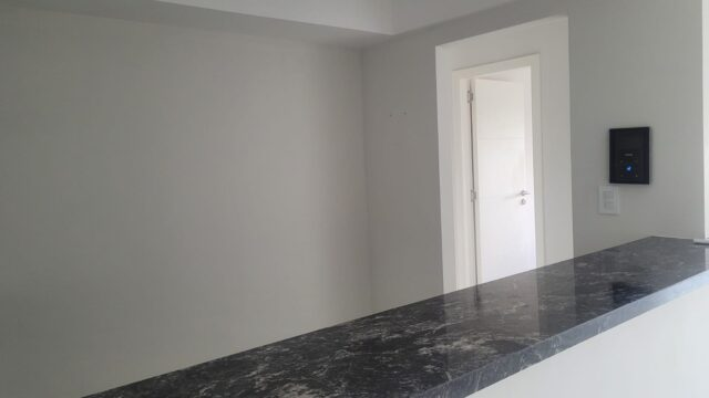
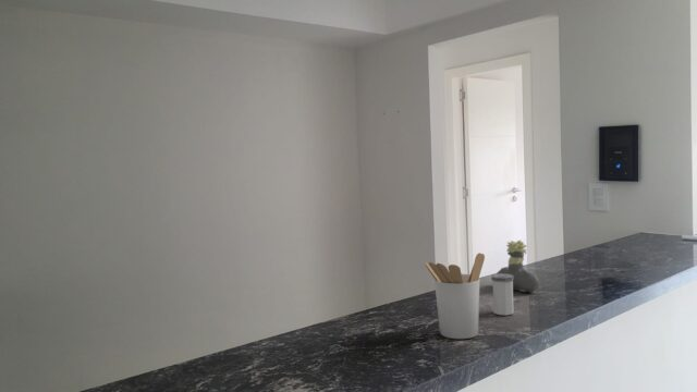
+ utensil holder (453, 295)
+ bust sculpture (516, 265)
+ salt shaker (502, 294)
